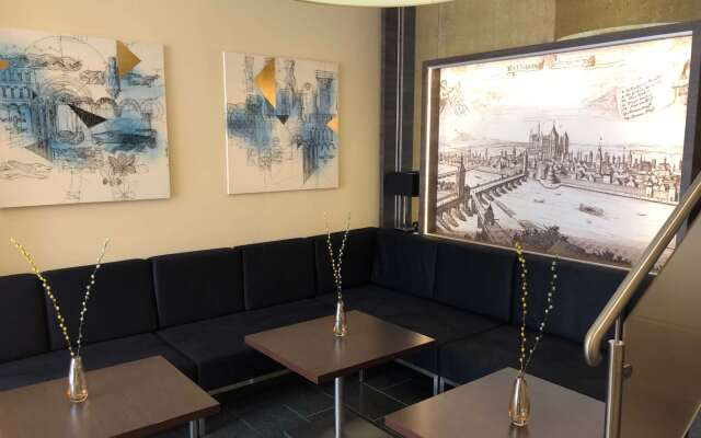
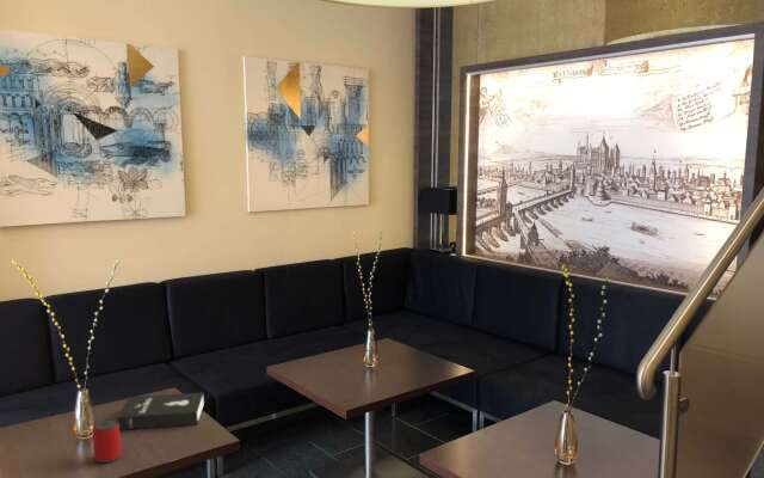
+ beverage can (106, 440)
+ booklet (162, 410)
